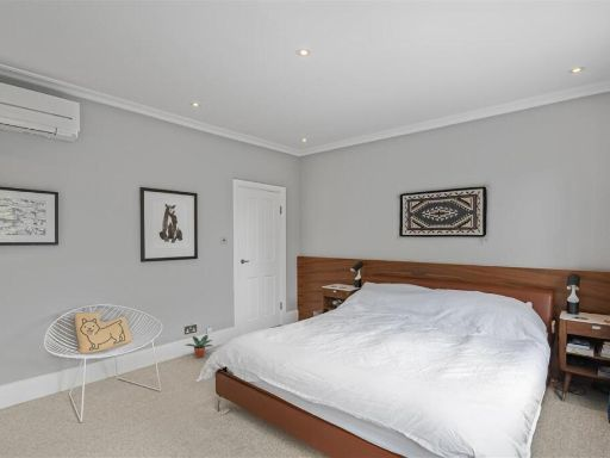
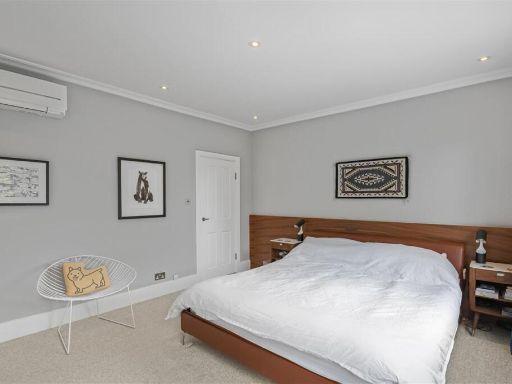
- potted plant (199, 345)
